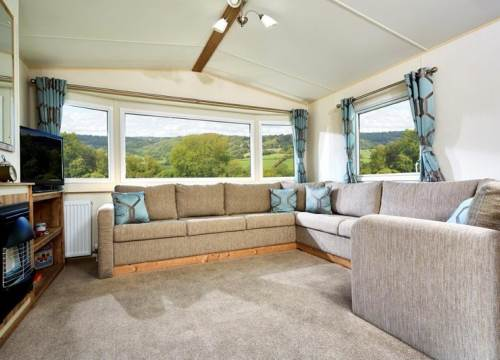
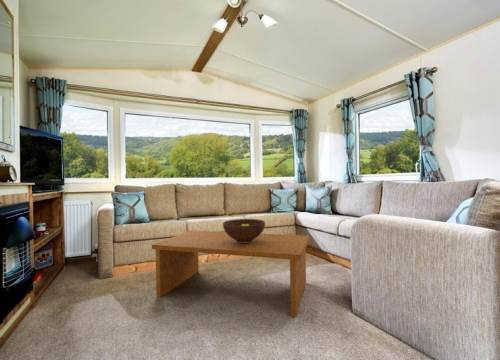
+ fruit bowl (244, 231)
+ coffee table (238, 255)
